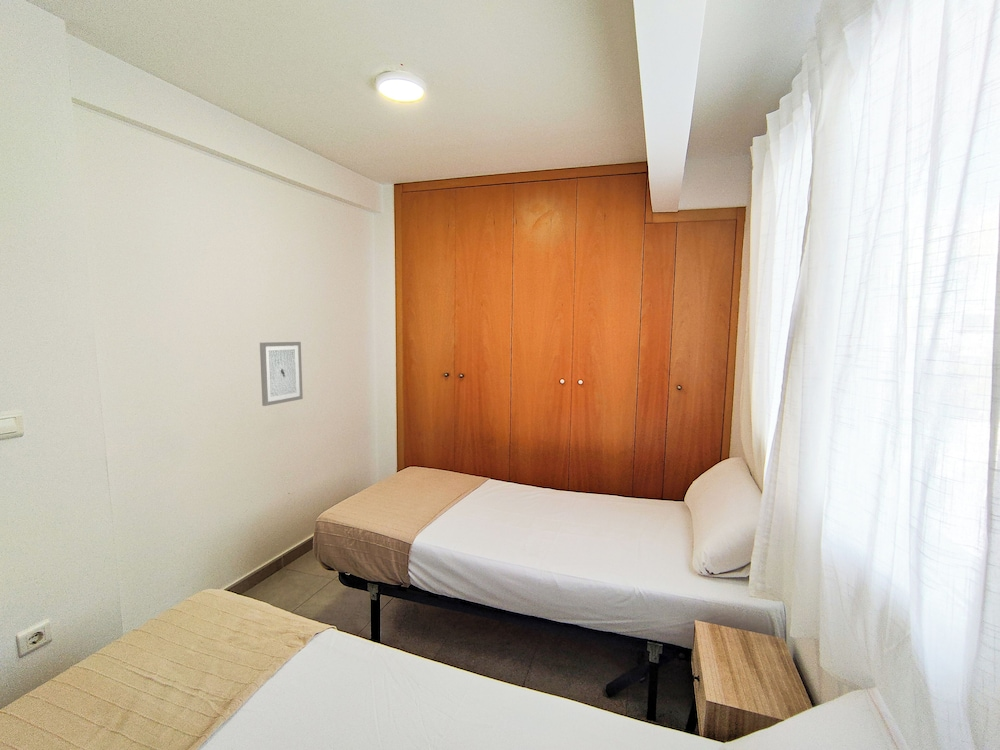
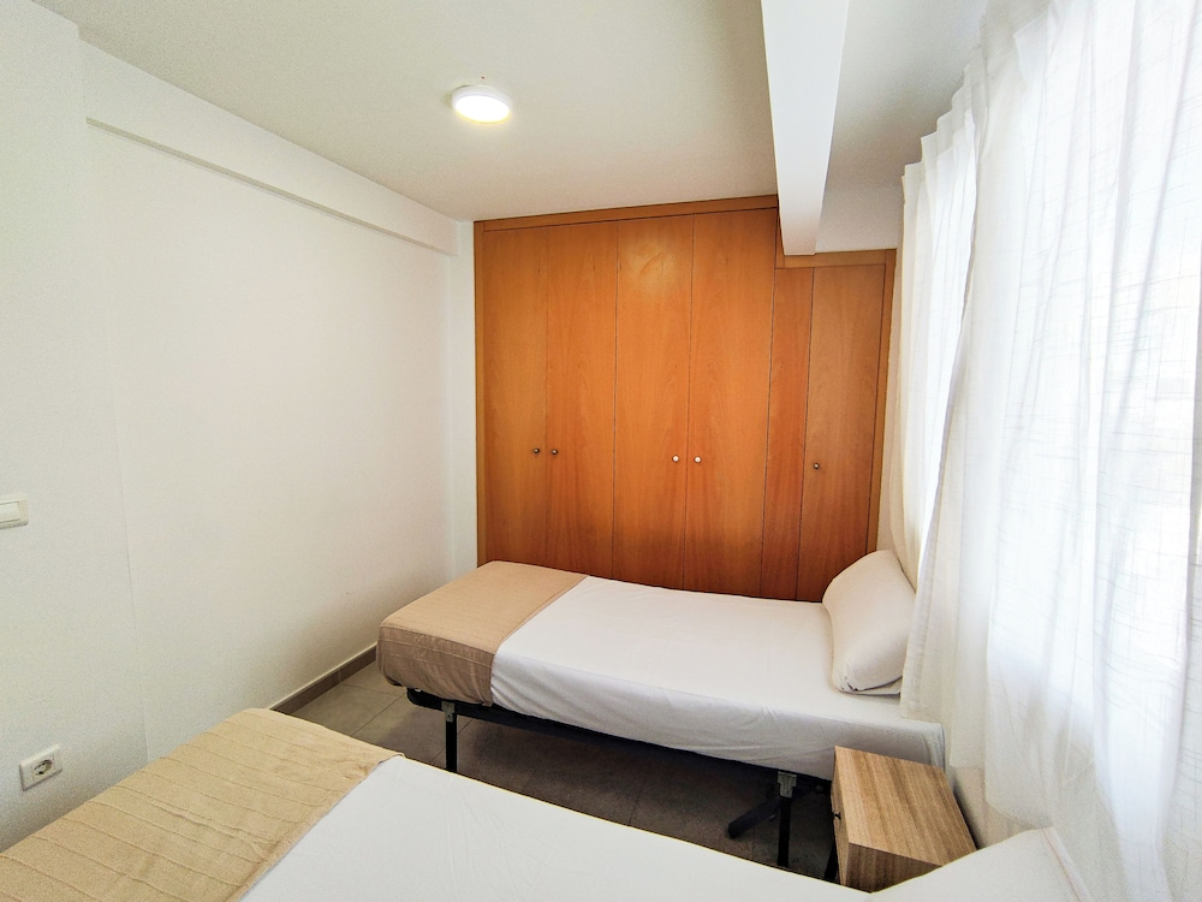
- wall art (282, 372)
